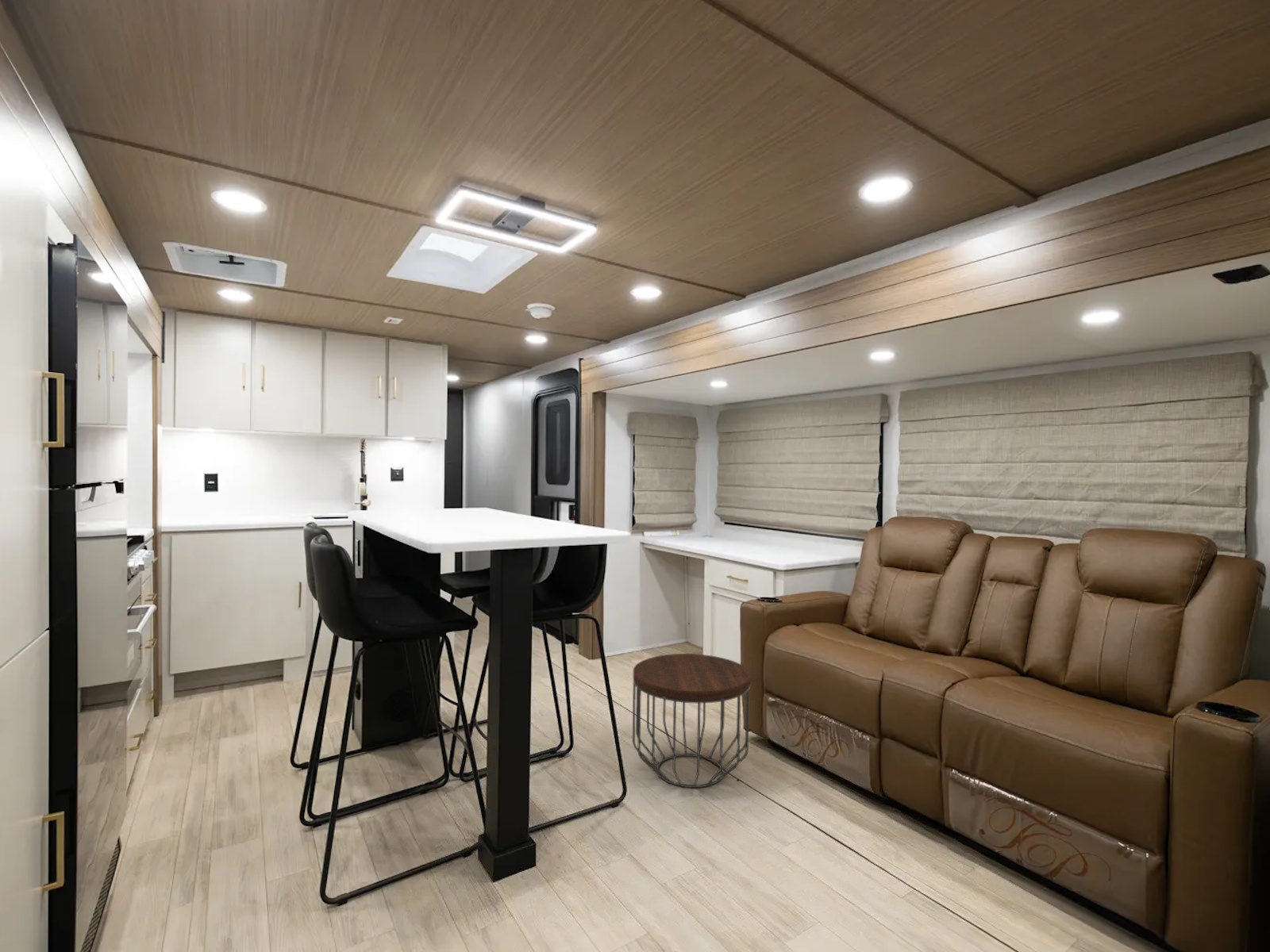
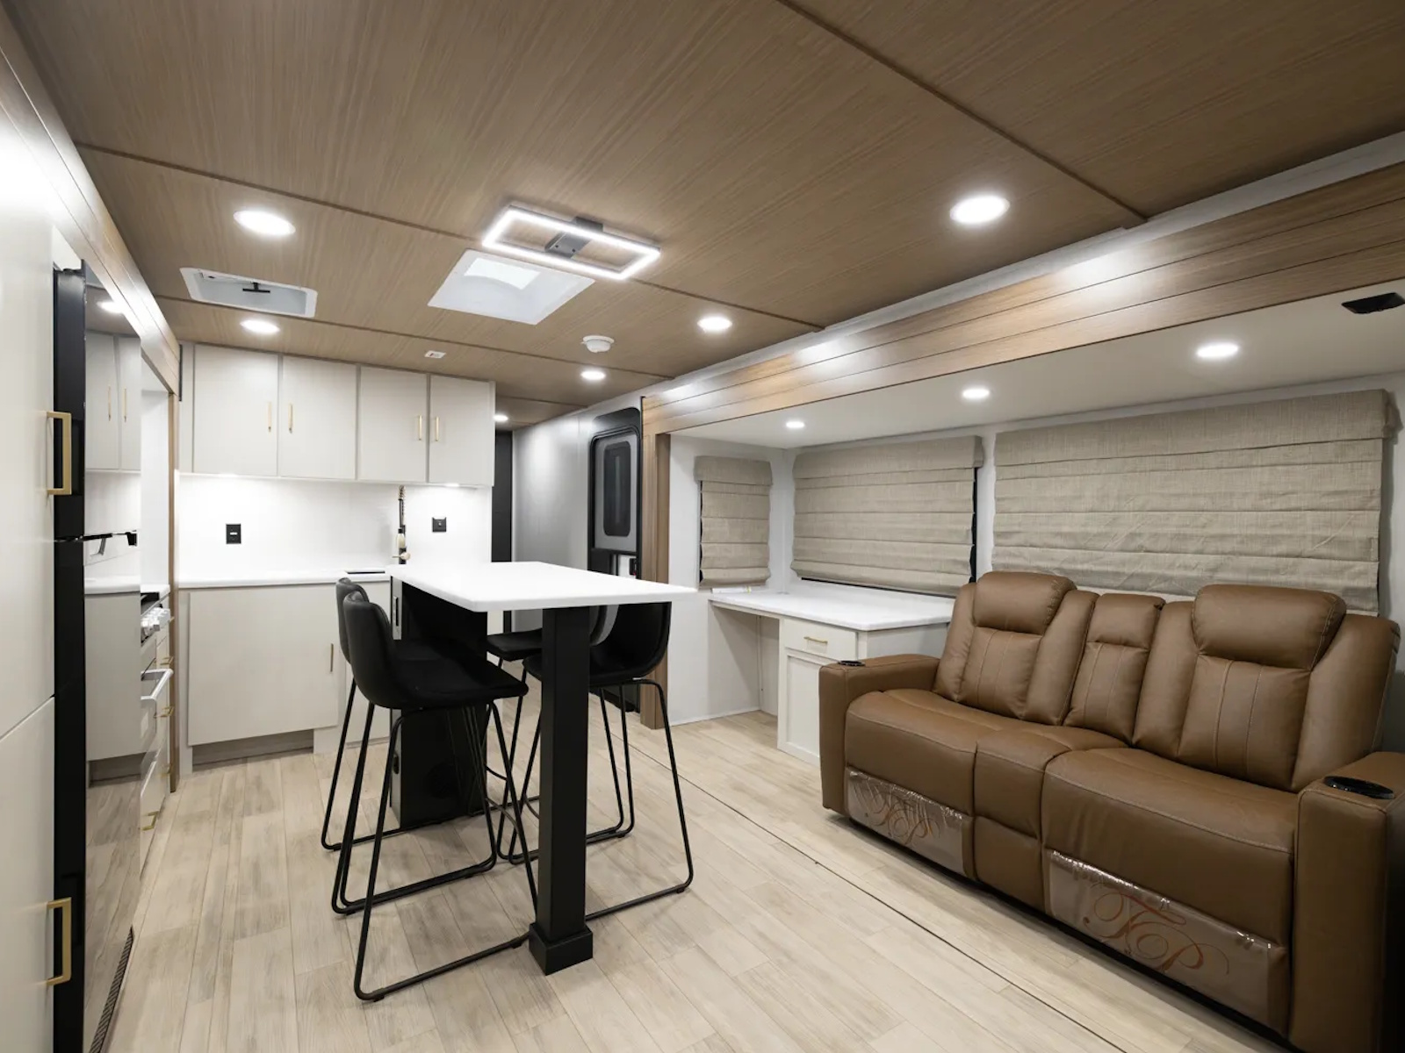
- side table (684, 720)
